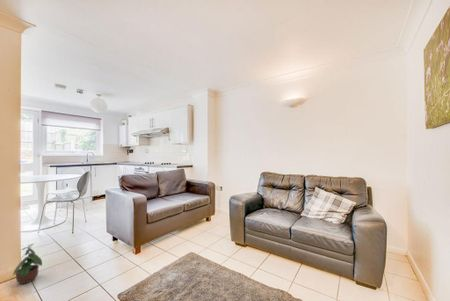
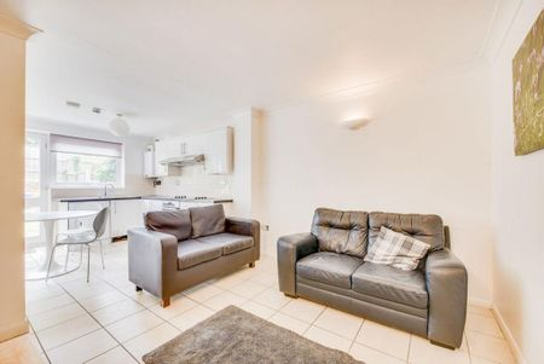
- potted plant (28, 261)
